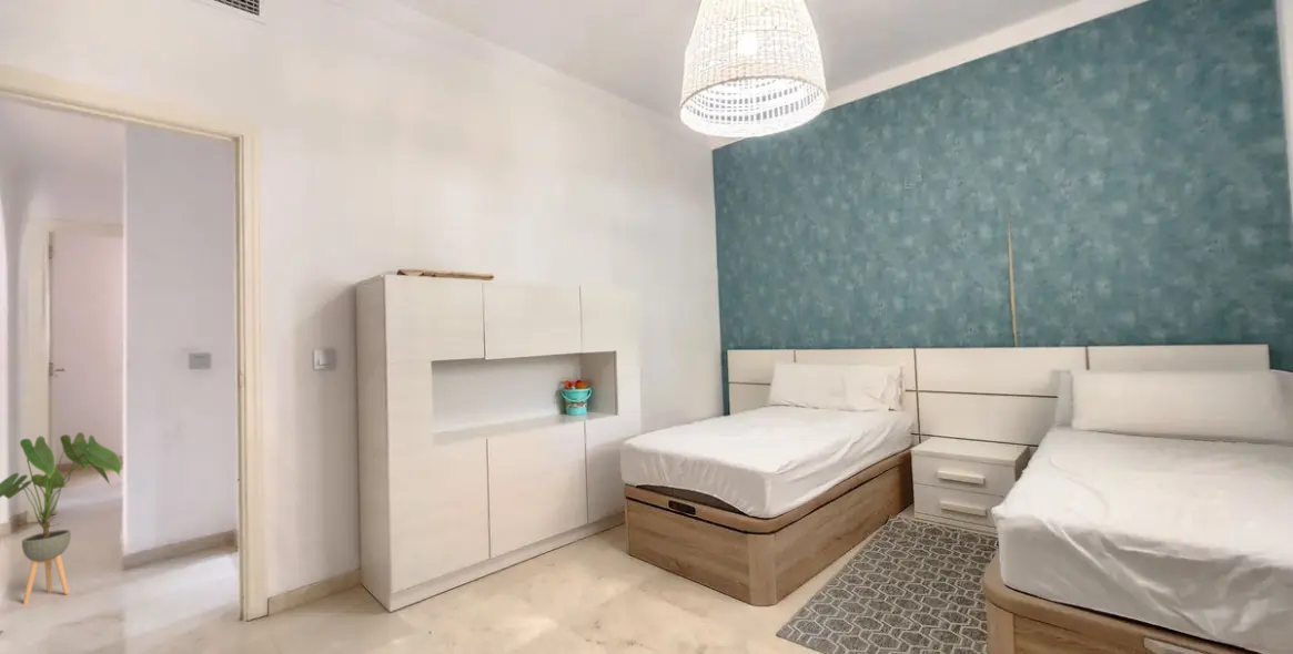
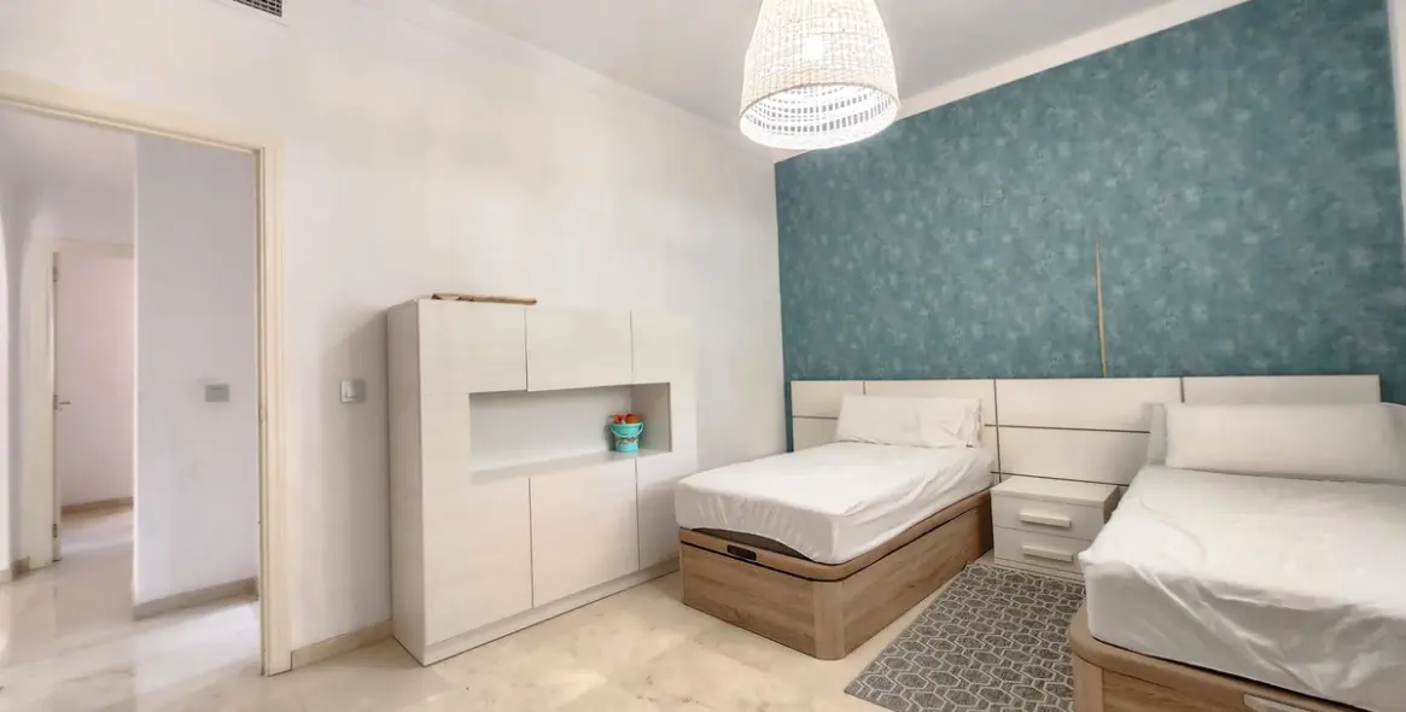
- house plant (55, 512)
